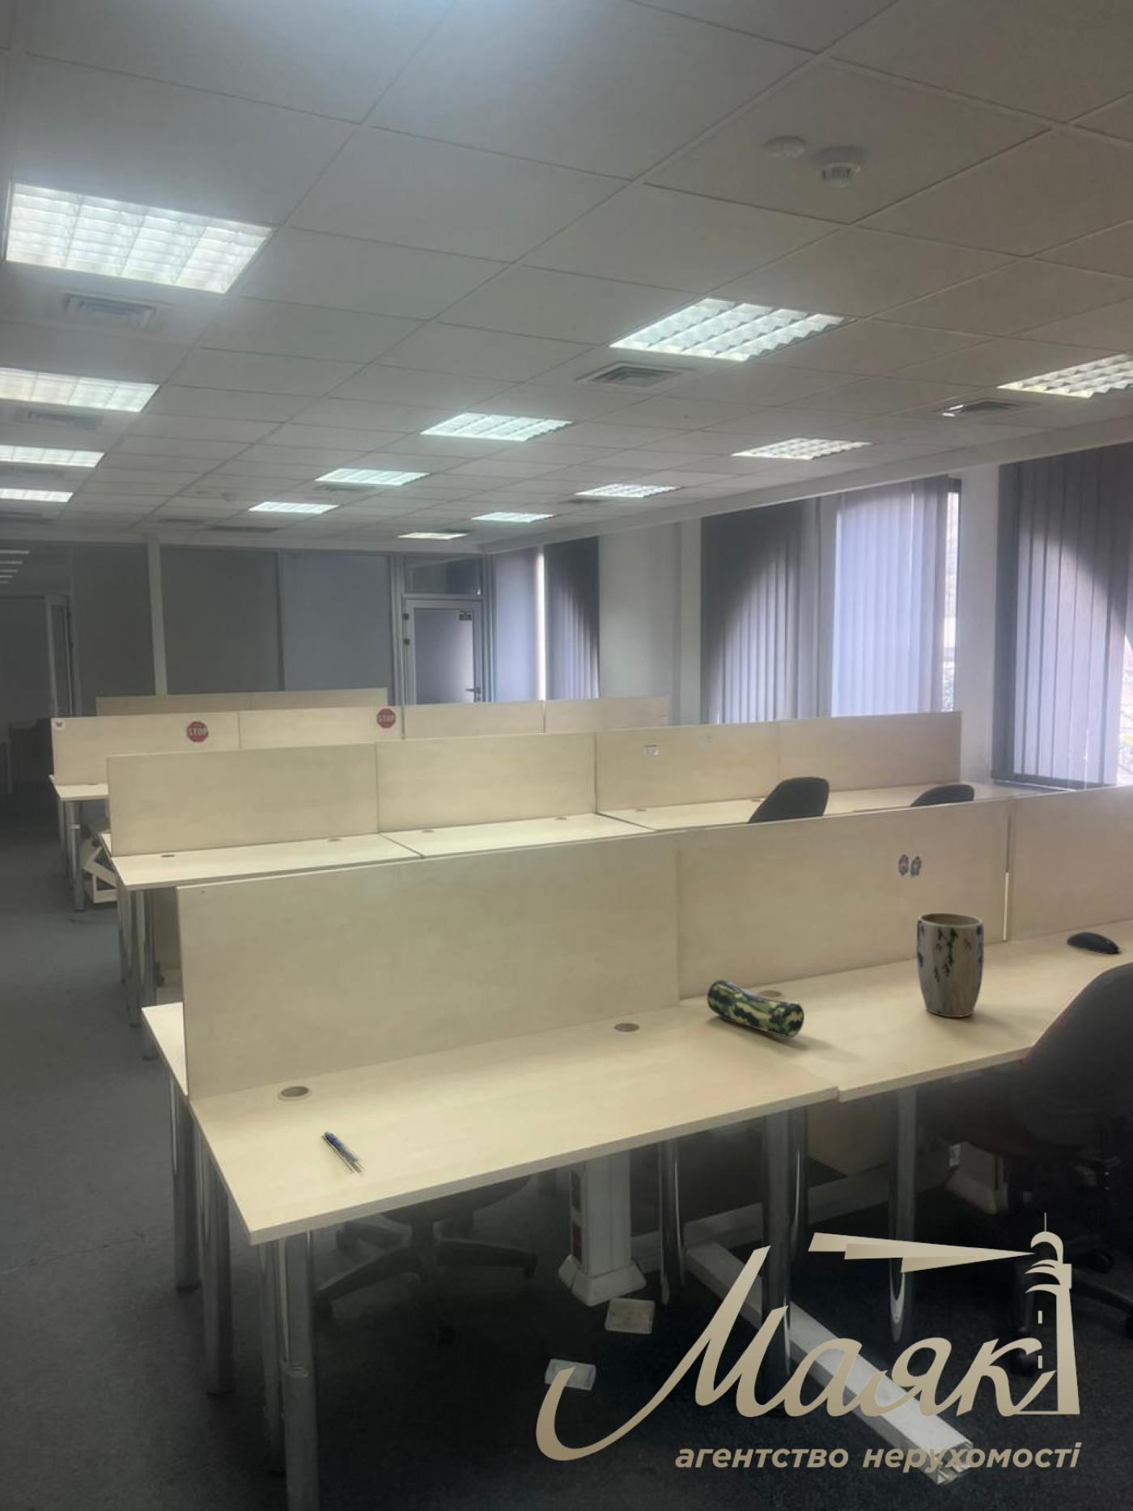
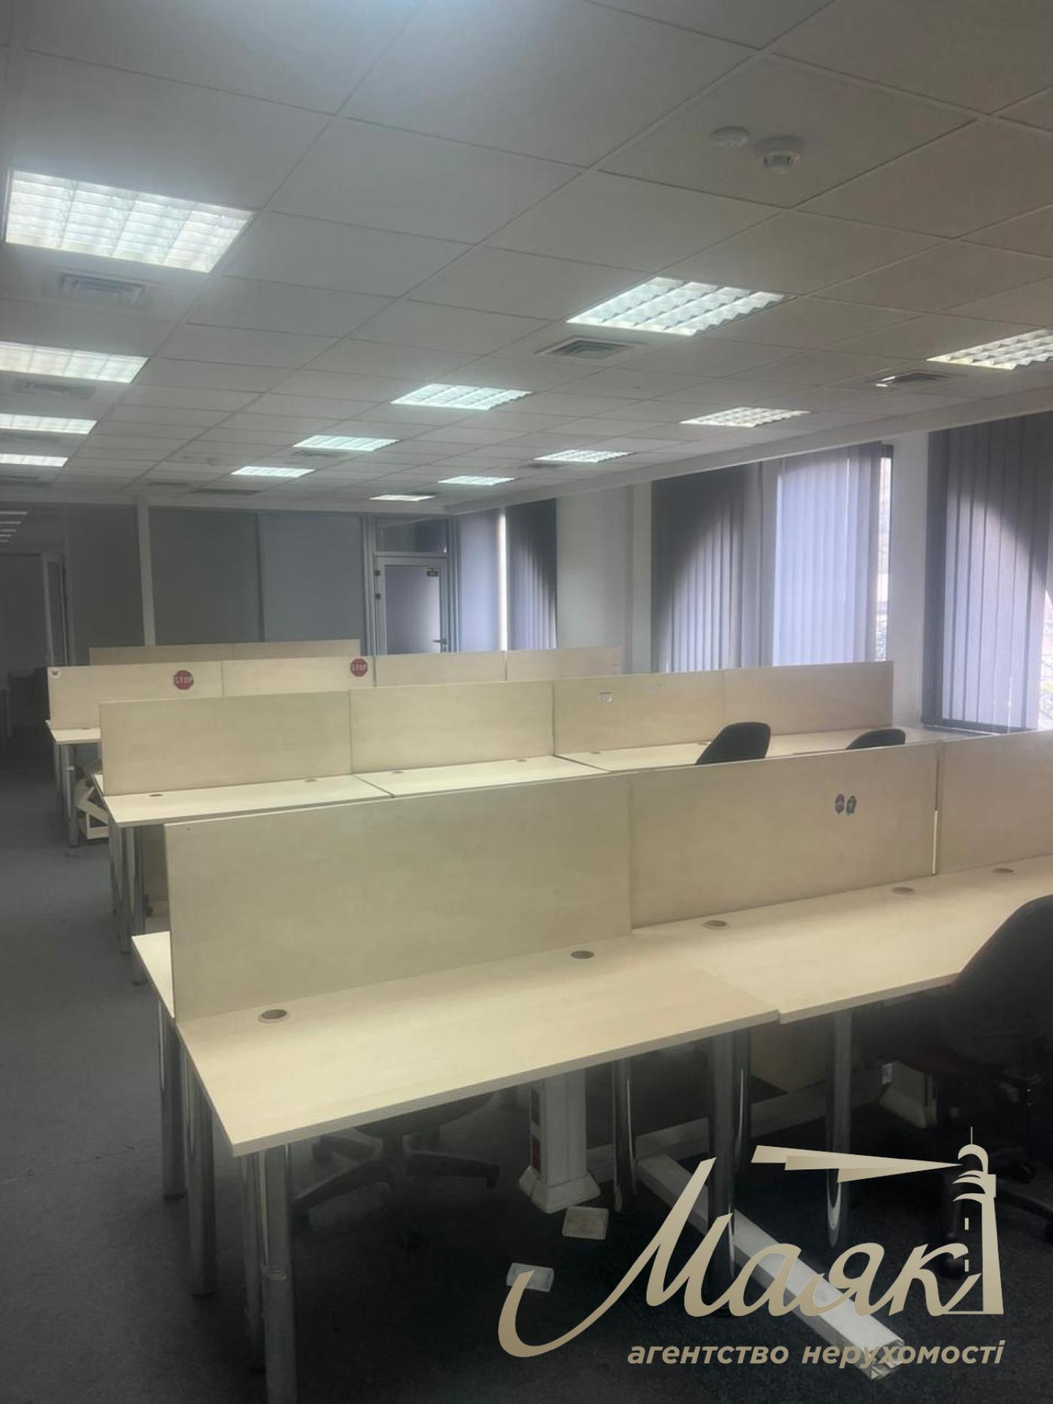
- pen (342, 1147)
- pencil case (756, 1009)
- plant pot (950, 965)
- computer mouse (1093, 940)
